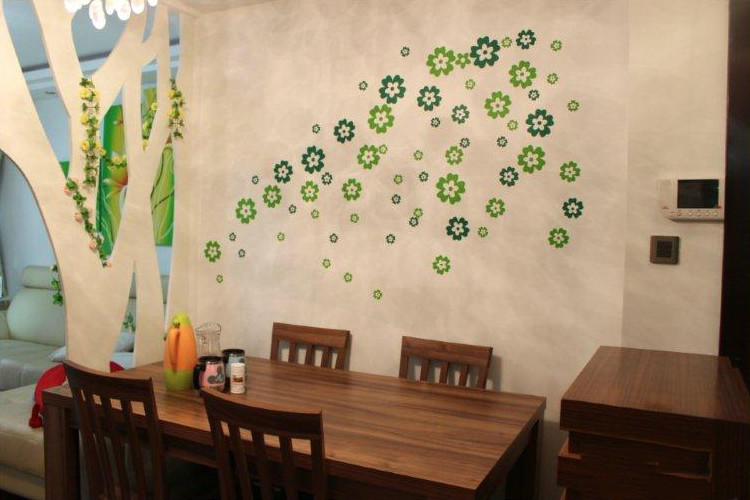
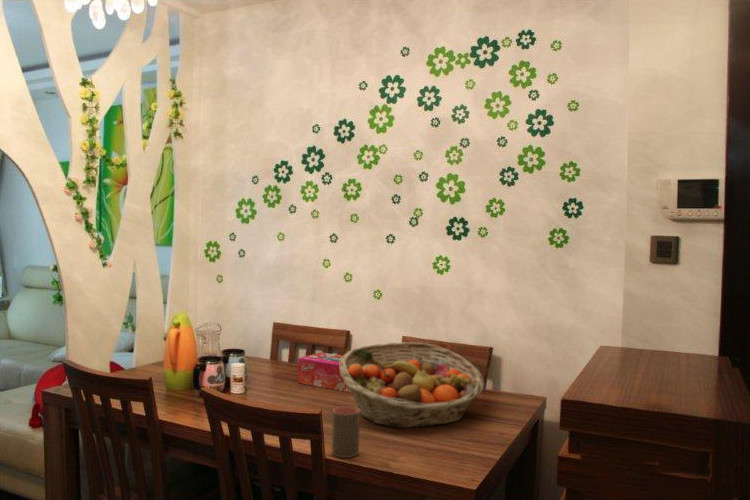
+ cup (345, 431)
+ tissue box (337, 371)
+ fruit basket (411, 382)
